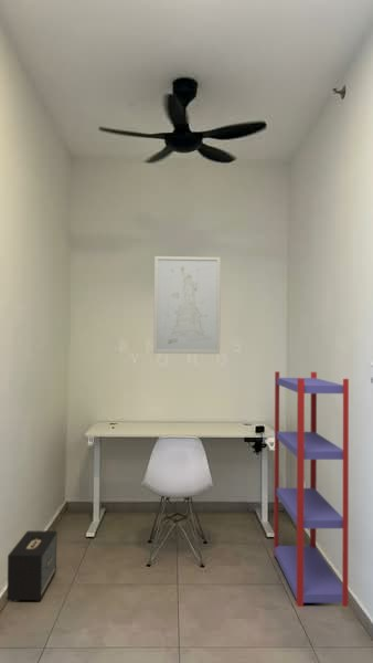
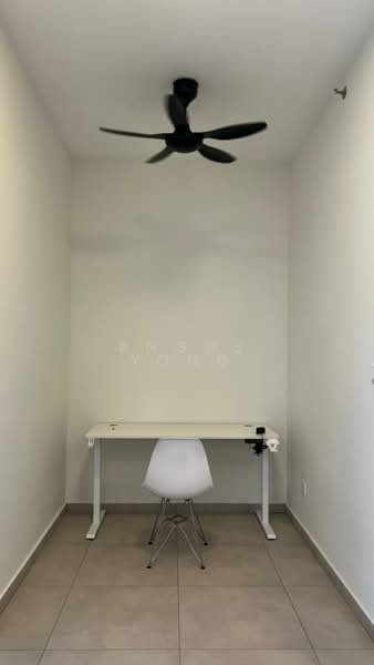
- shelving unit (310, 476)
- wall art (186, 305)
- speaker (33, 564)
